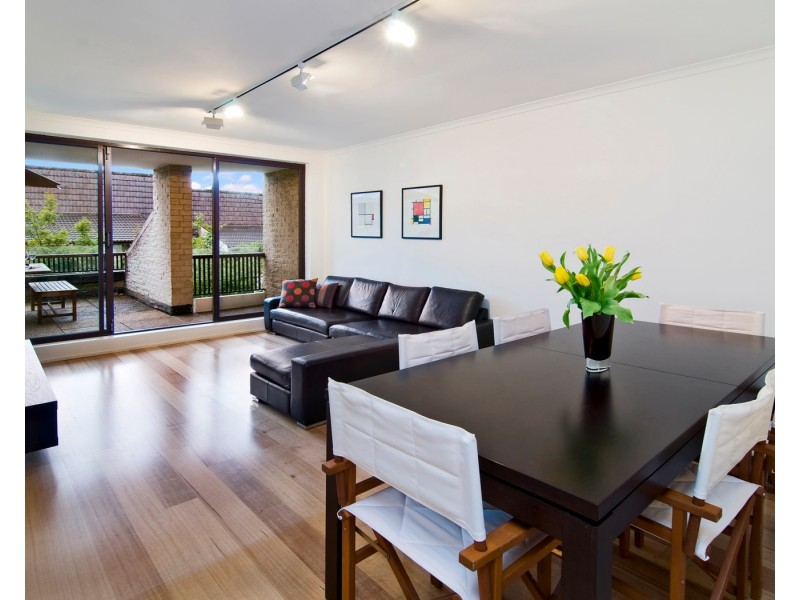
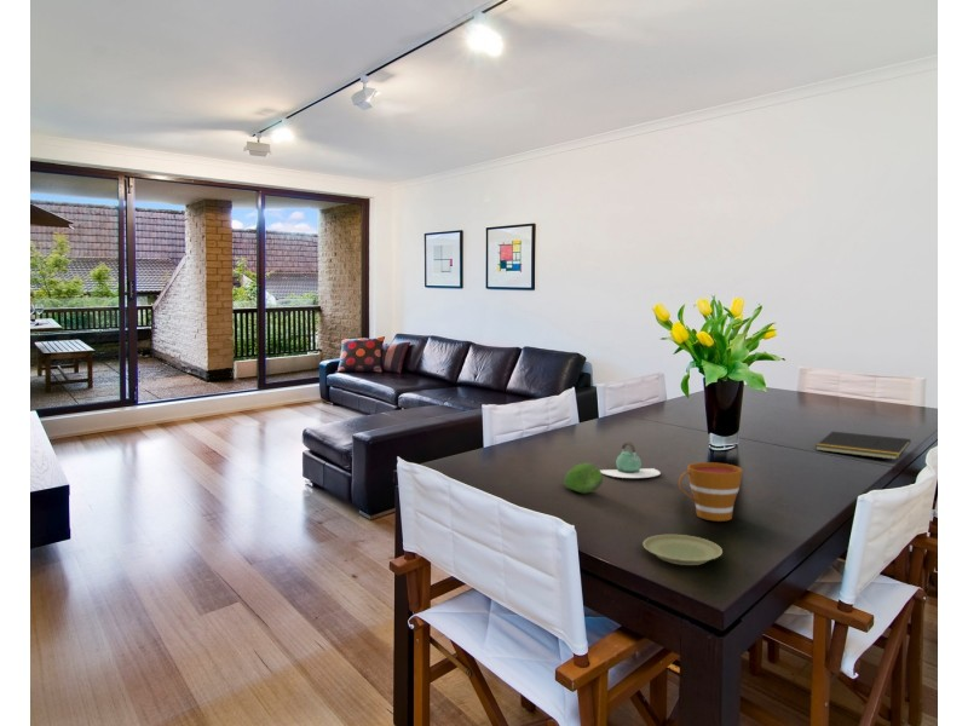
+ plate (681, 551)
+ teapot (628, 456)
+ cup (709, 491)
+ notepad (862, 444)
+ fruit (582, 477)
